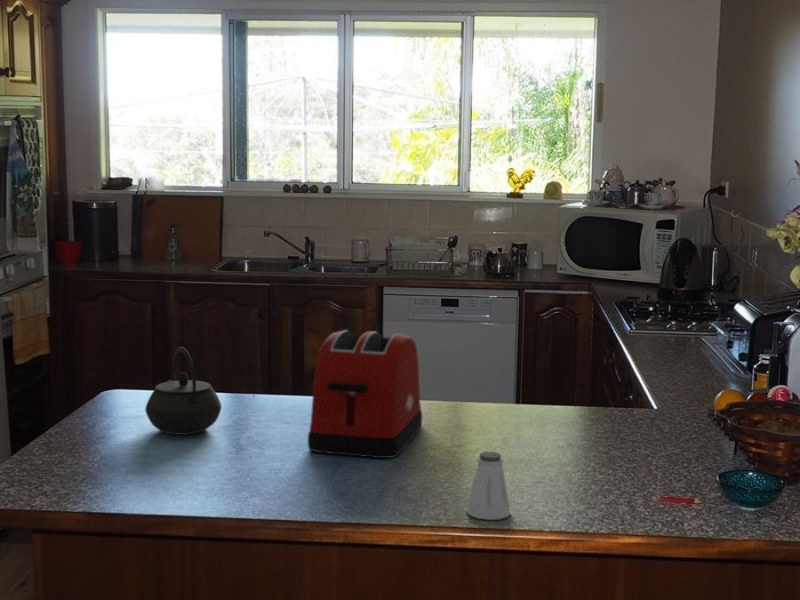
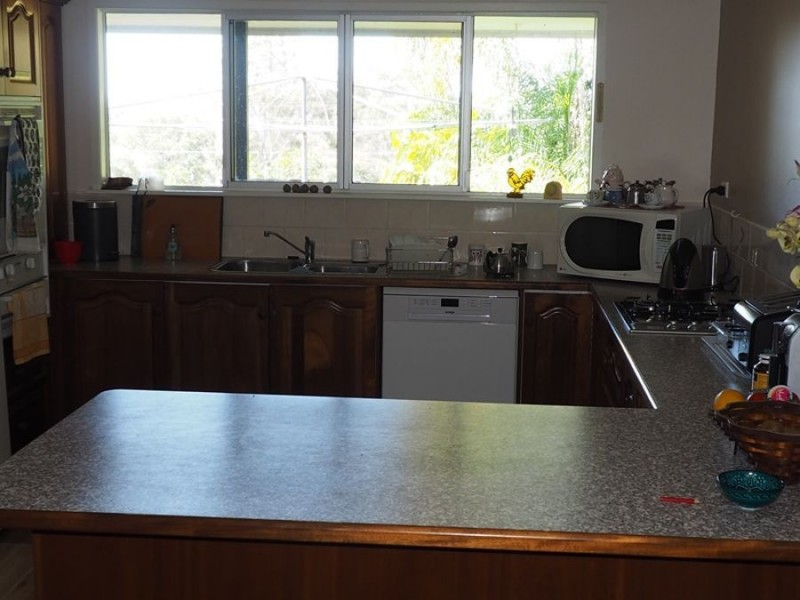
- saltshaker (489, 483)
- kettle (181, 387)
- toaster (367, 386)
